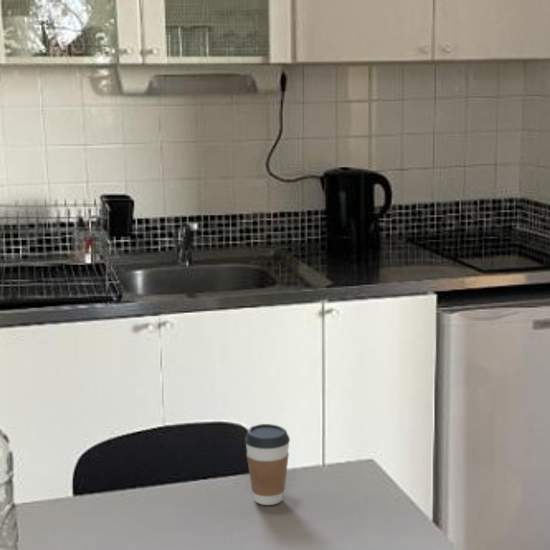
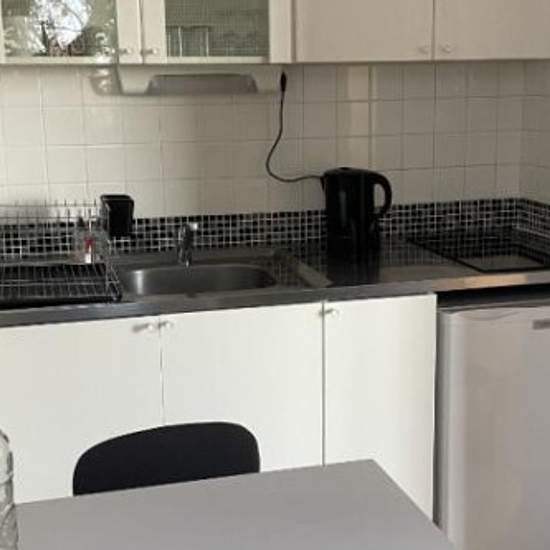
- coffee cup (267, 465)
